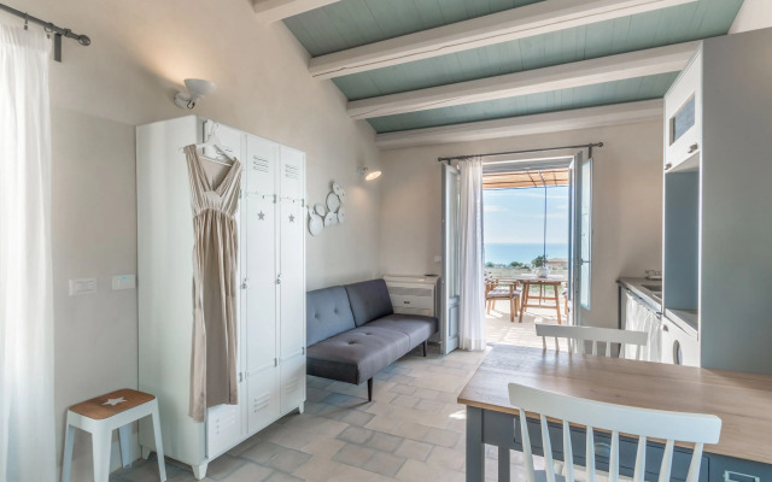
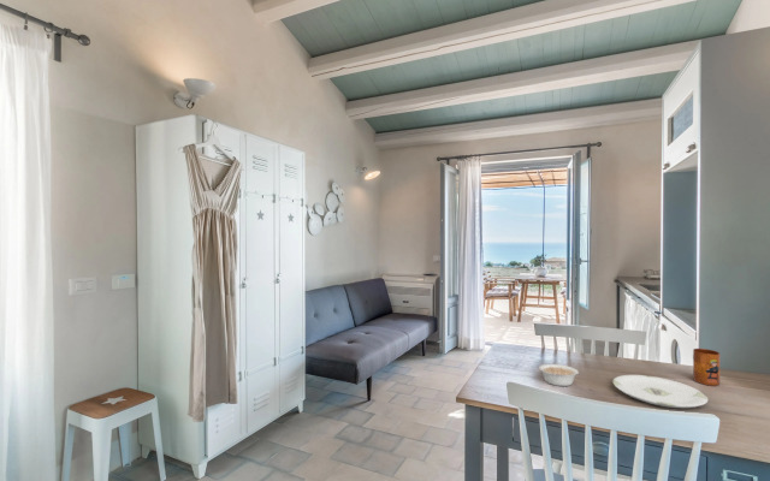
+ plate (657, 391)
+ legume (559, 374)
+ mug (703, 364)
